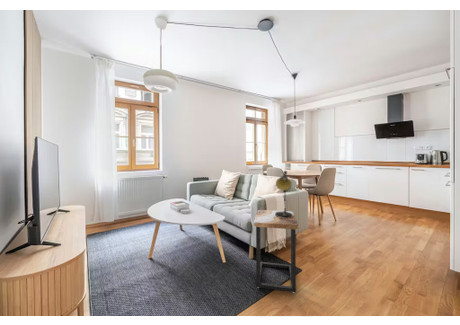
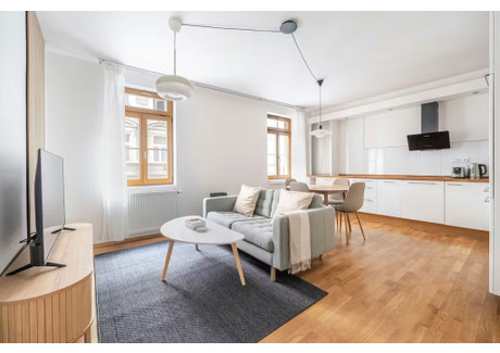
- side table (259, 247)
- table lamp (285, 192)
